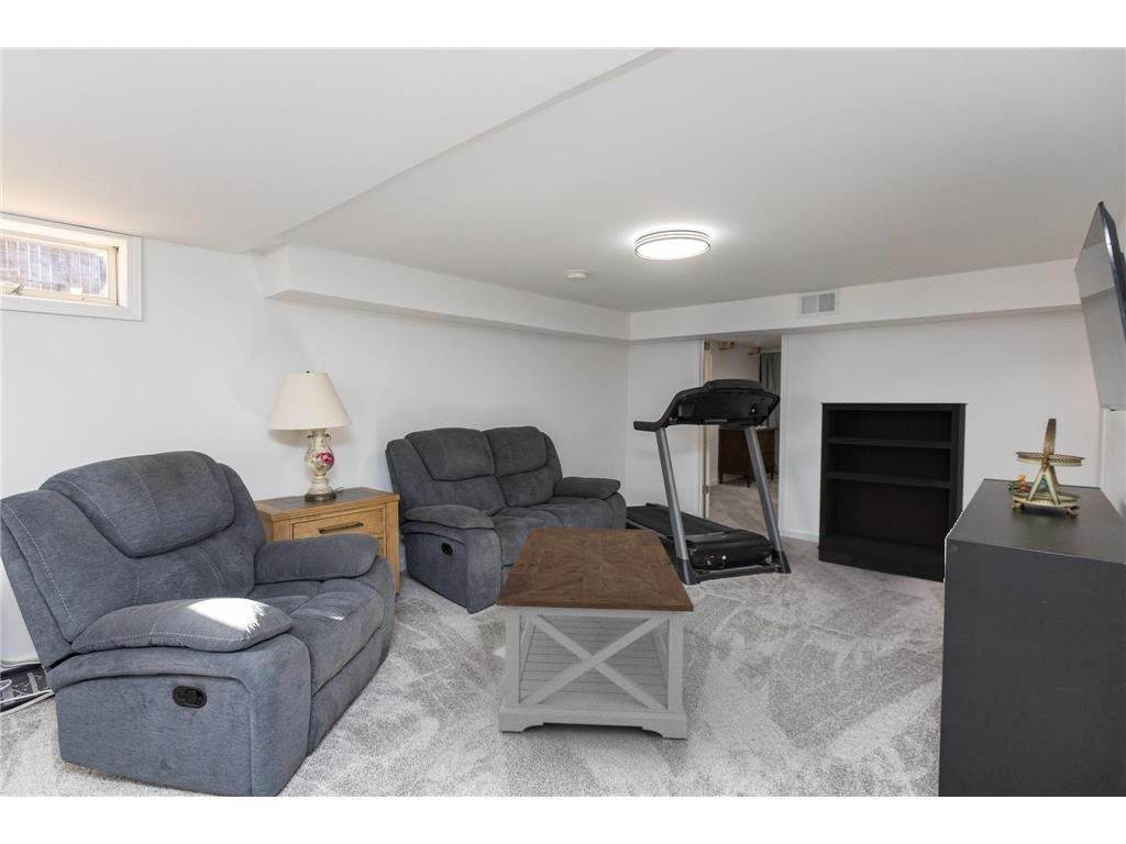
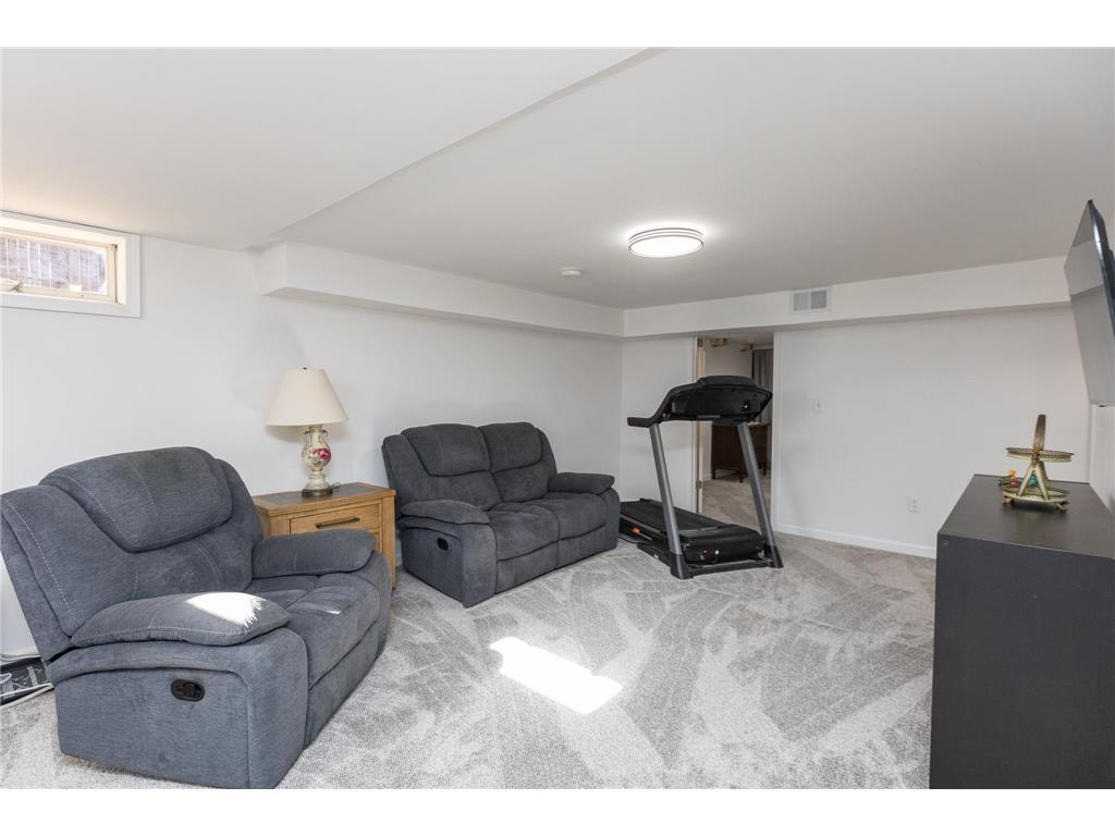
- bookshelf (888, 485)
- coffee table (593, 608)
